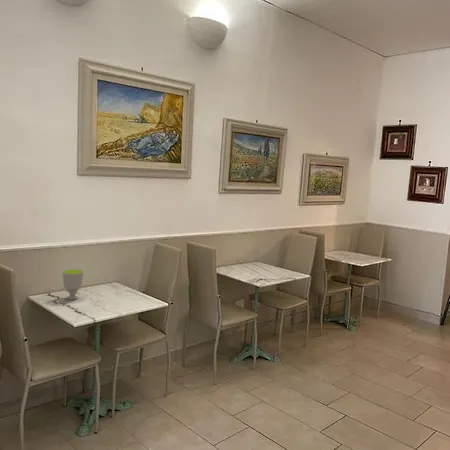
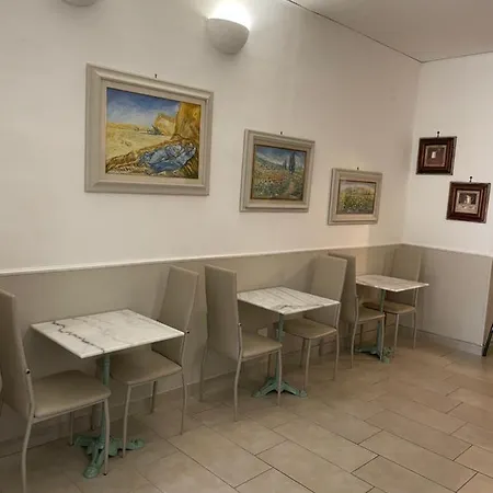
- cup (72, 284)
